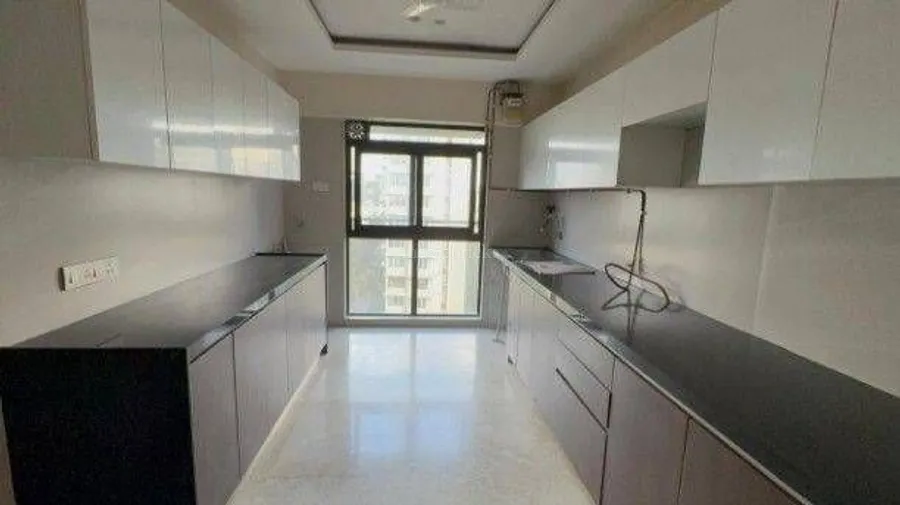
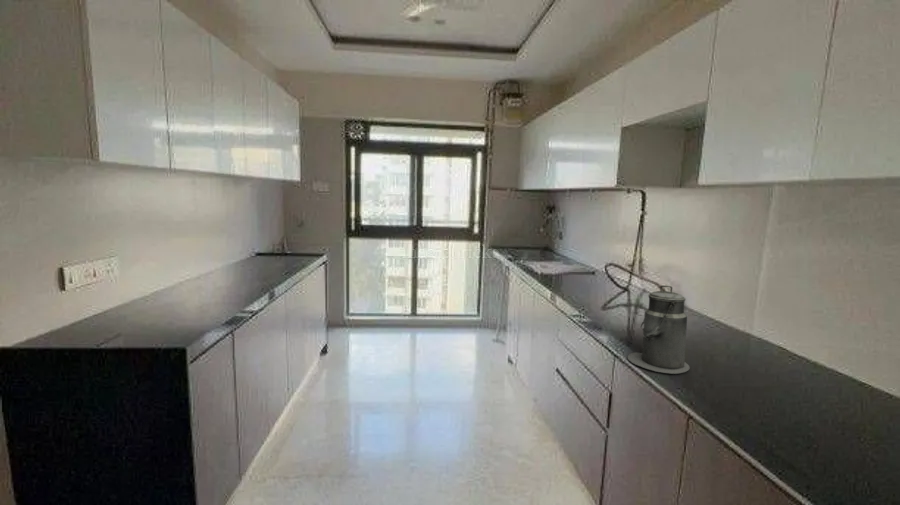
+ canister (661, 325)
